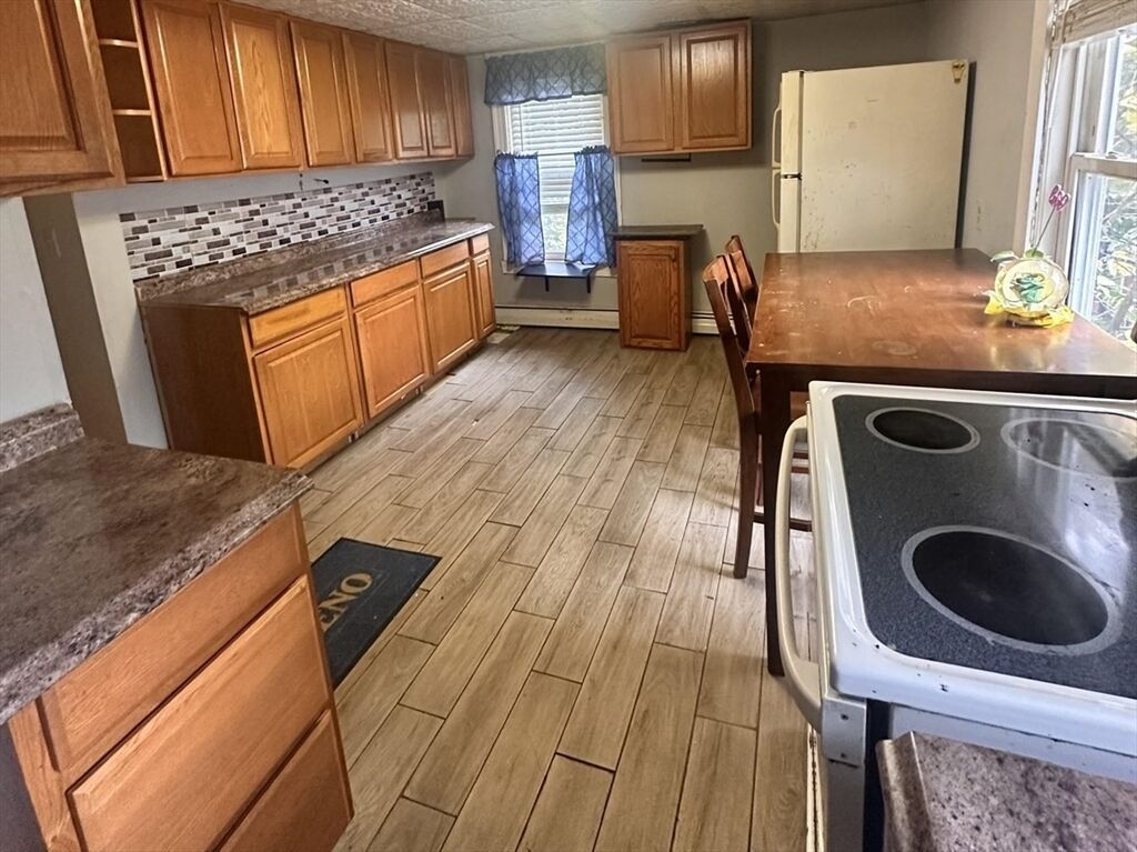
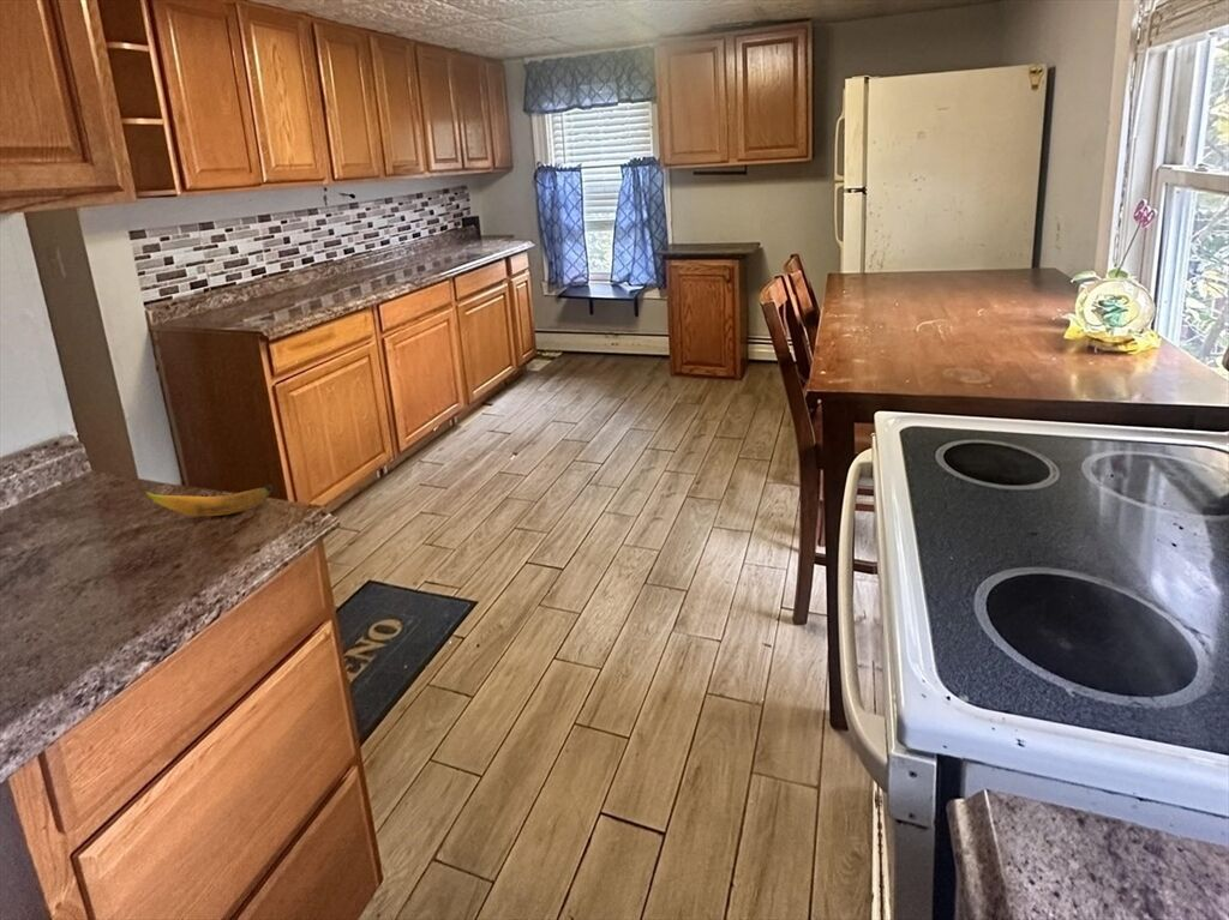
+ banana (211, 498)
